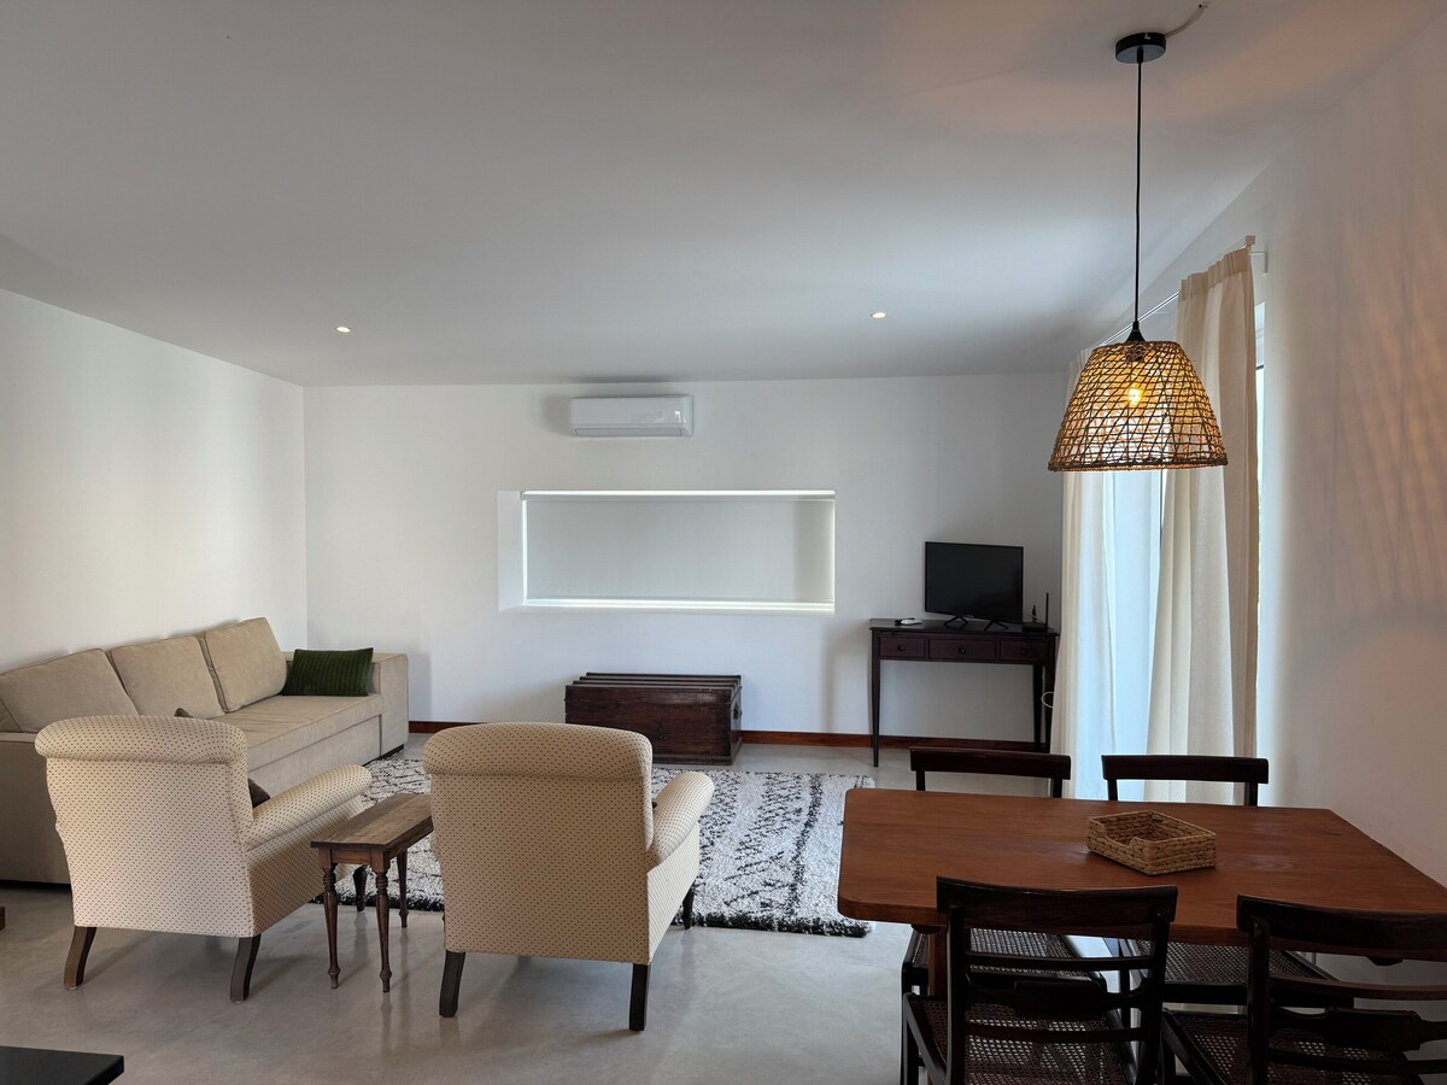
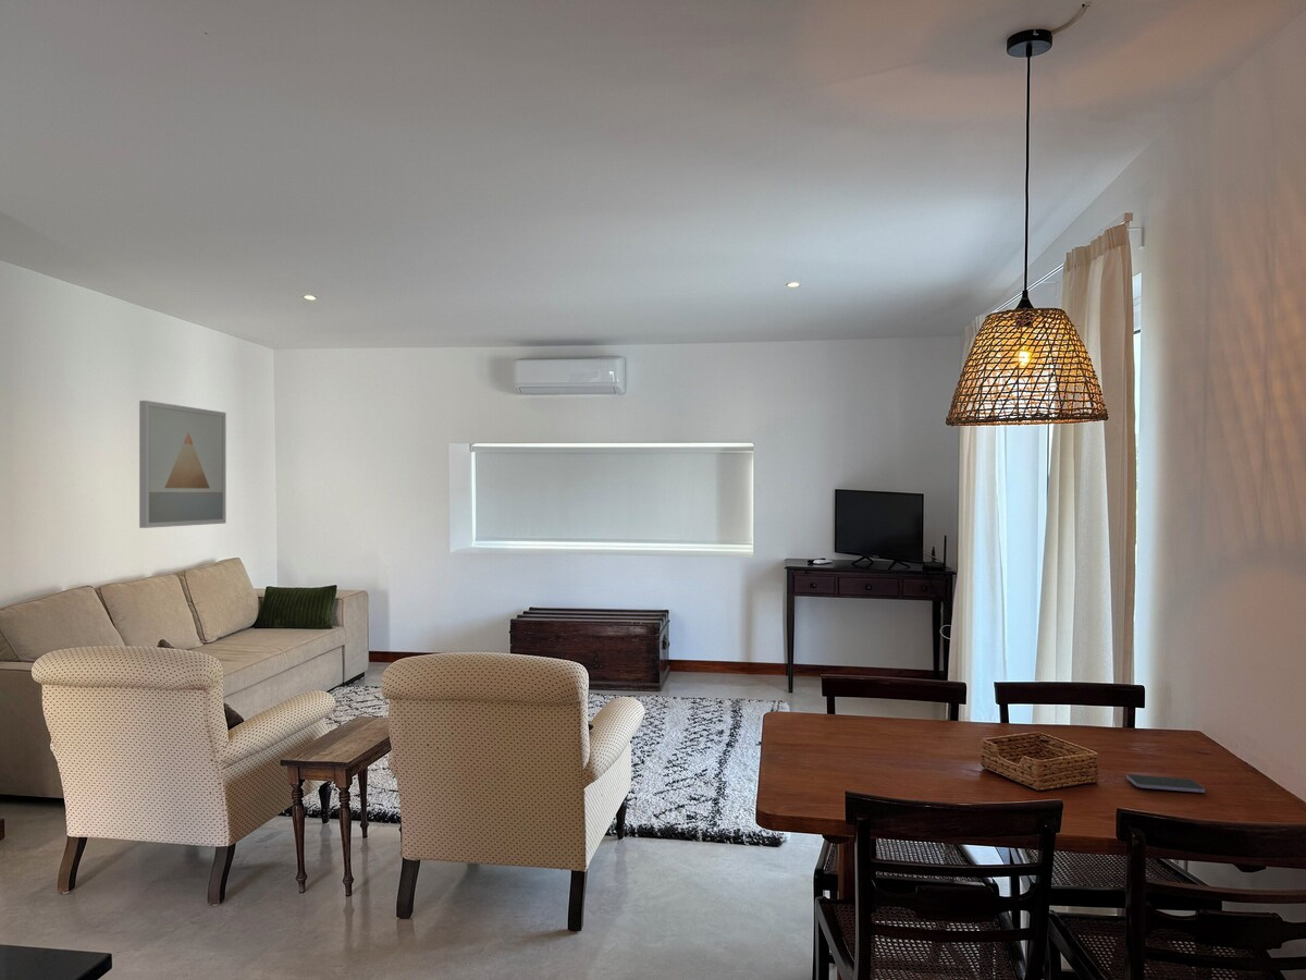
+ smartphone (1165, 783)
+ wall art (185, 466)
